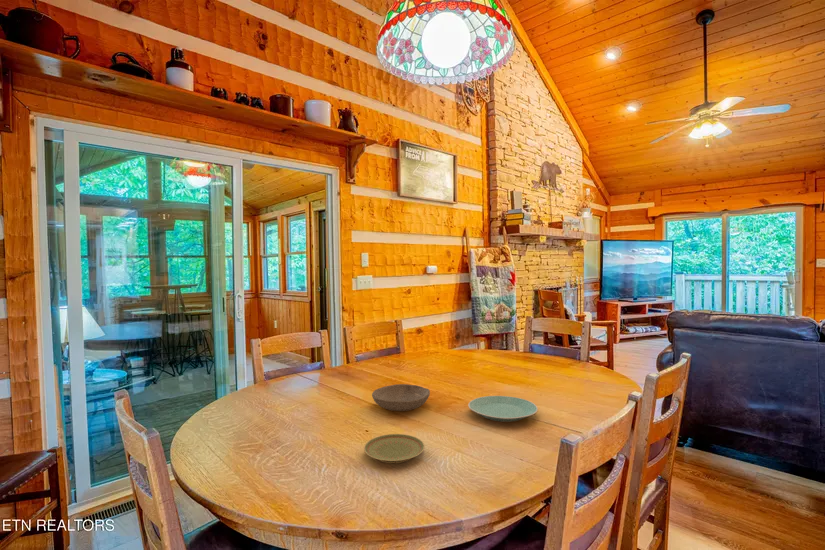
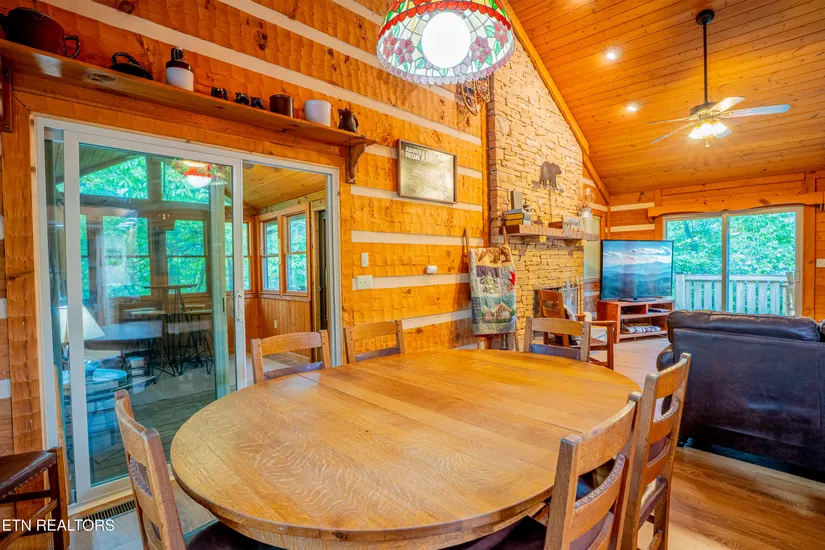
- plate (394, 450)
- bowl (401, 398)
- plate (502, 409)
